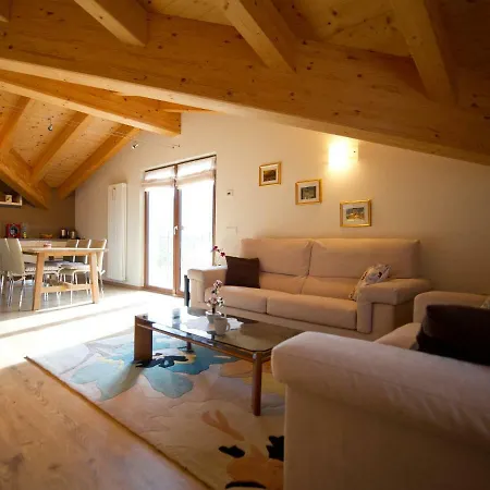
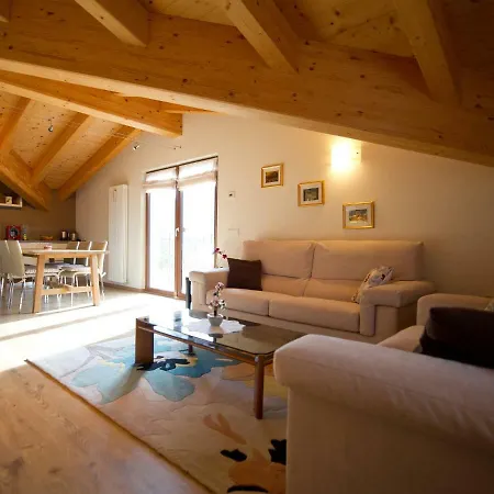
- mug (222, 327)
